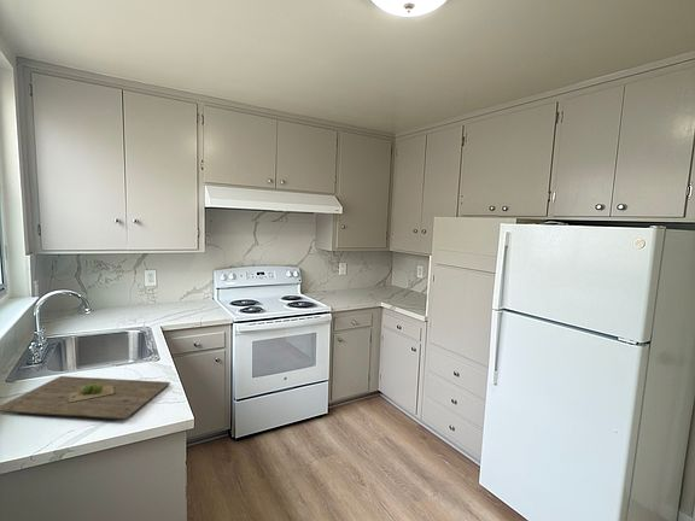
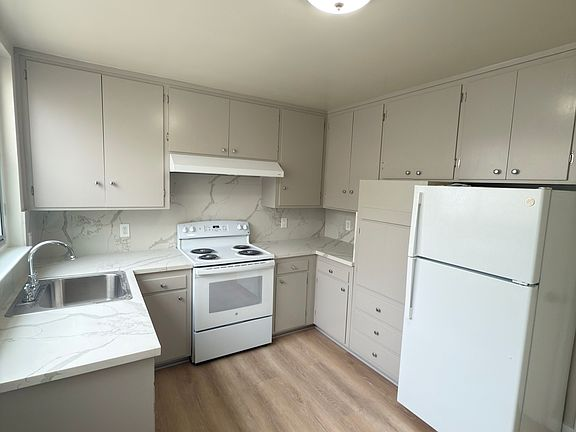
- cutting board (89, 388)
